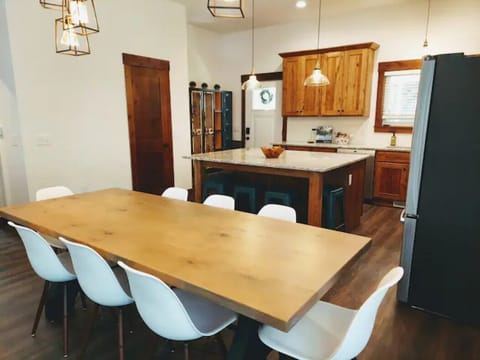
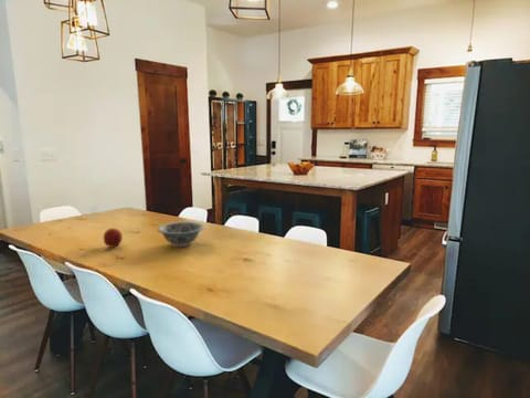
+ bowl (181, 235)
+ fruit (112, 237)
